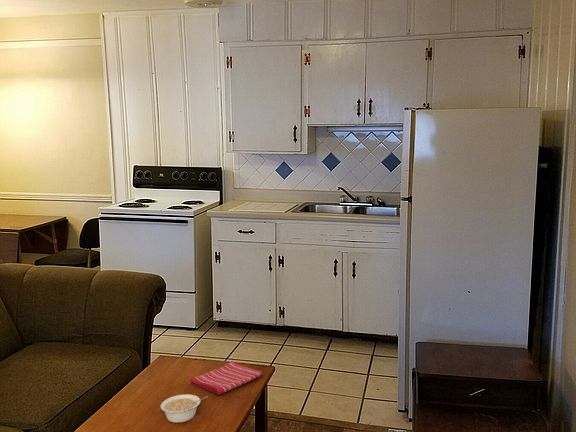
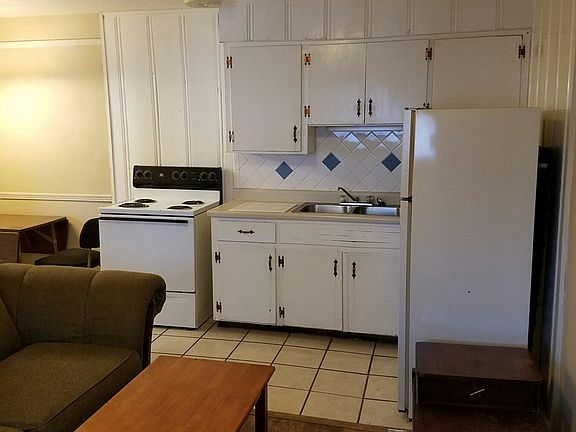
- dish towel (226, 377)
- legume (182, 407)
